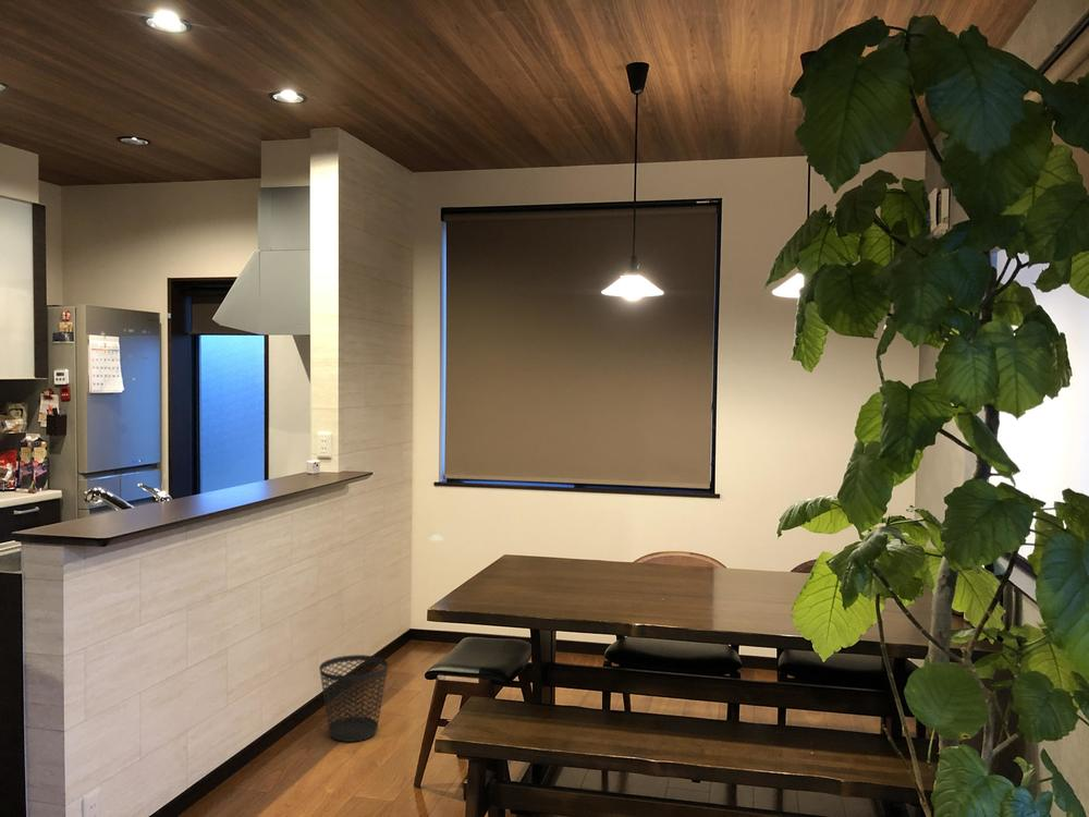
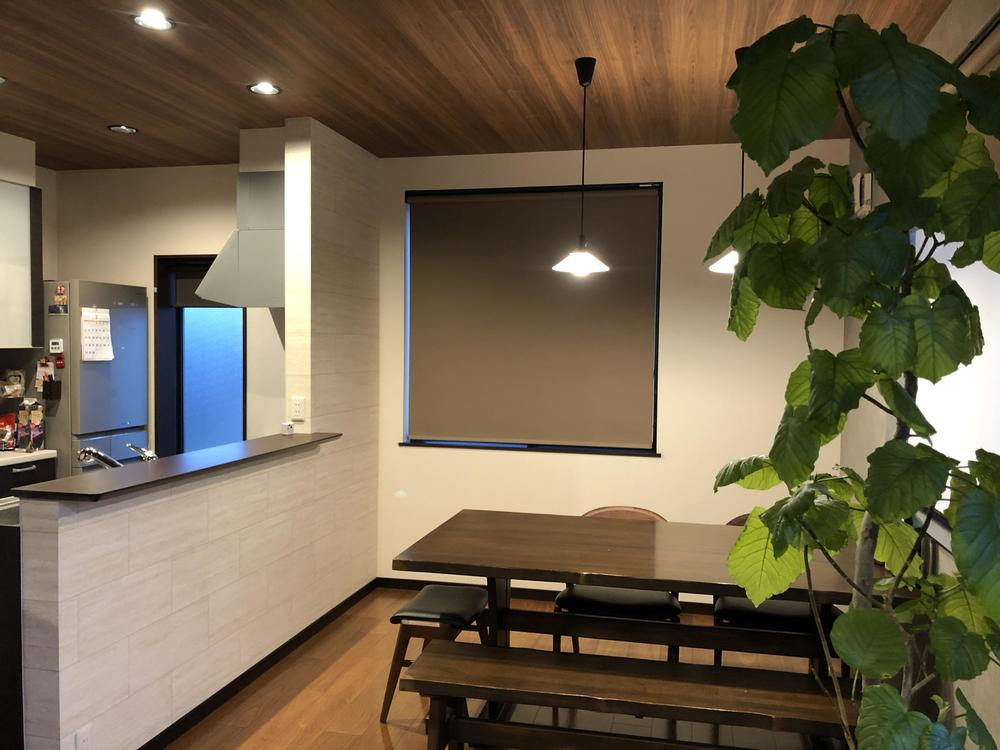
- wastebasket (354, 699)
